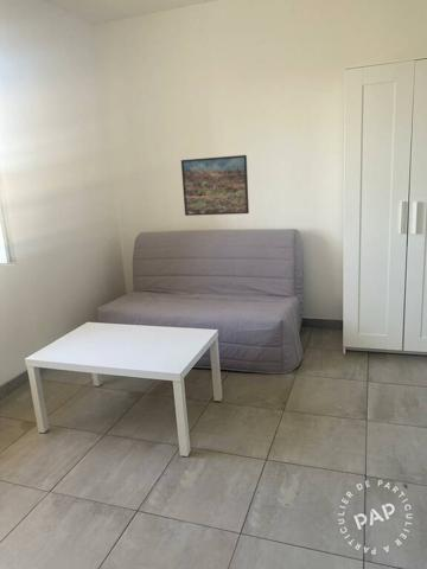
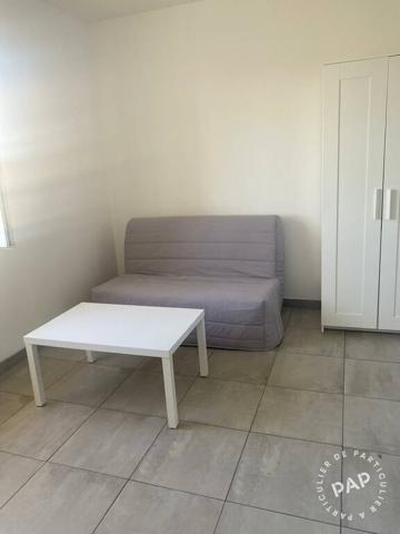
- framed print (214, 186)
